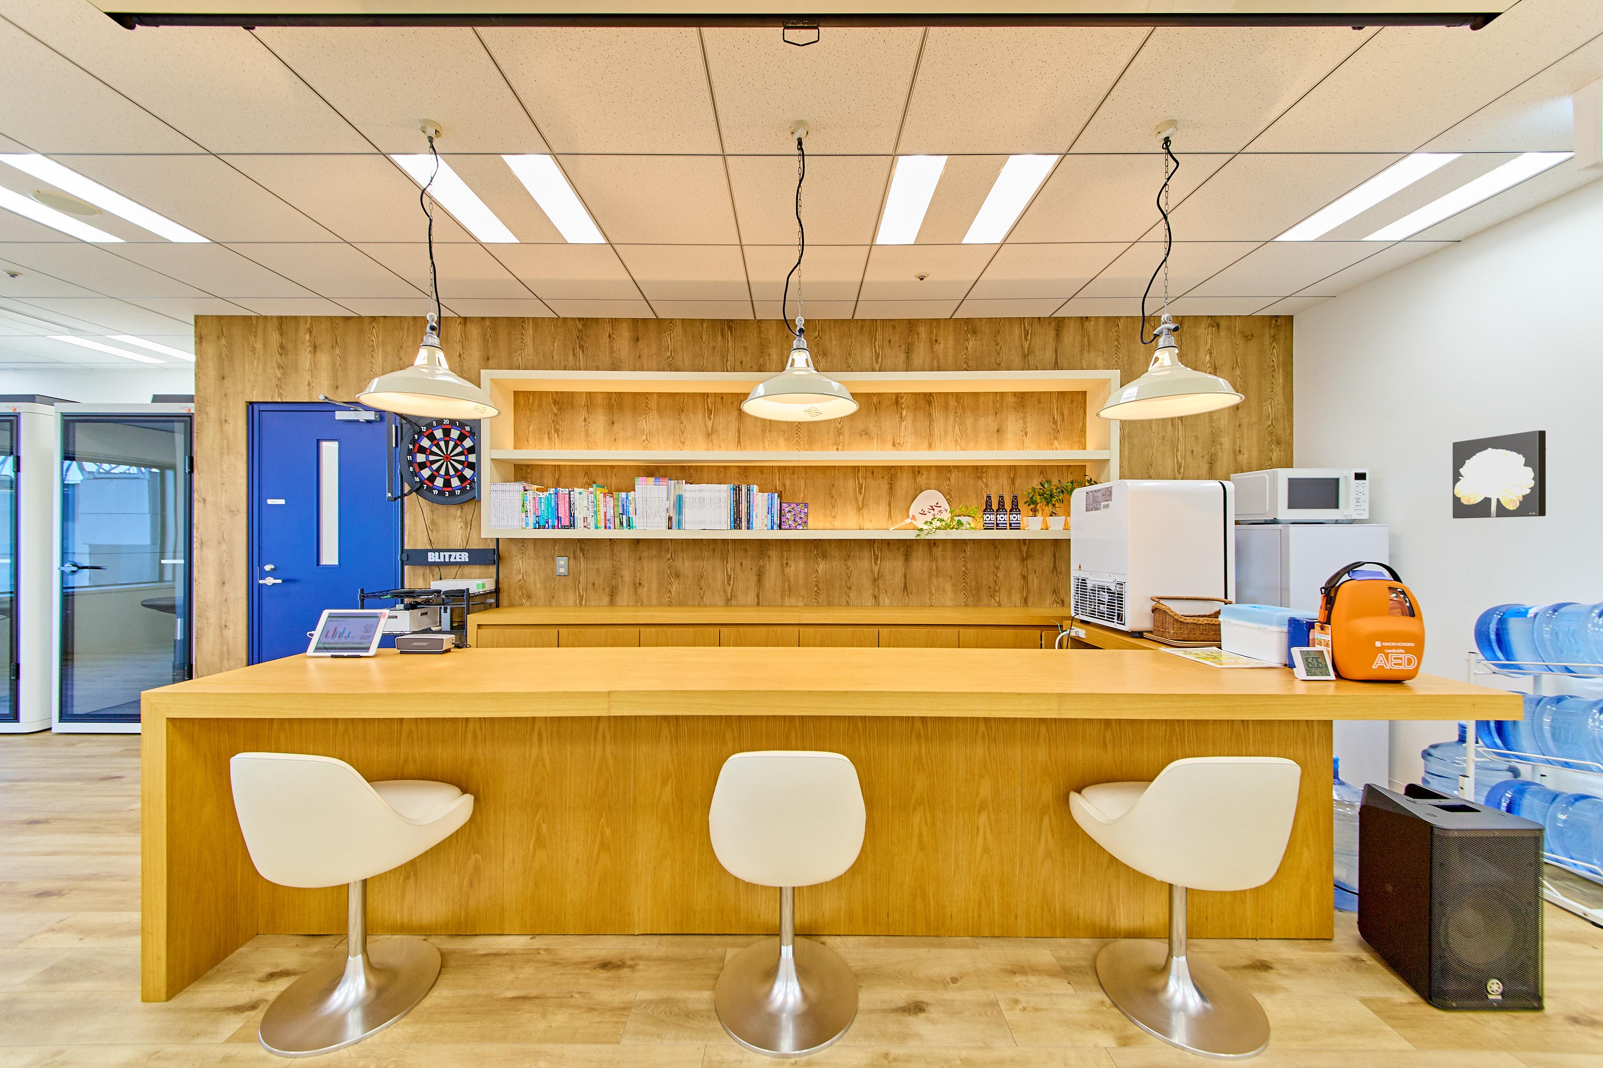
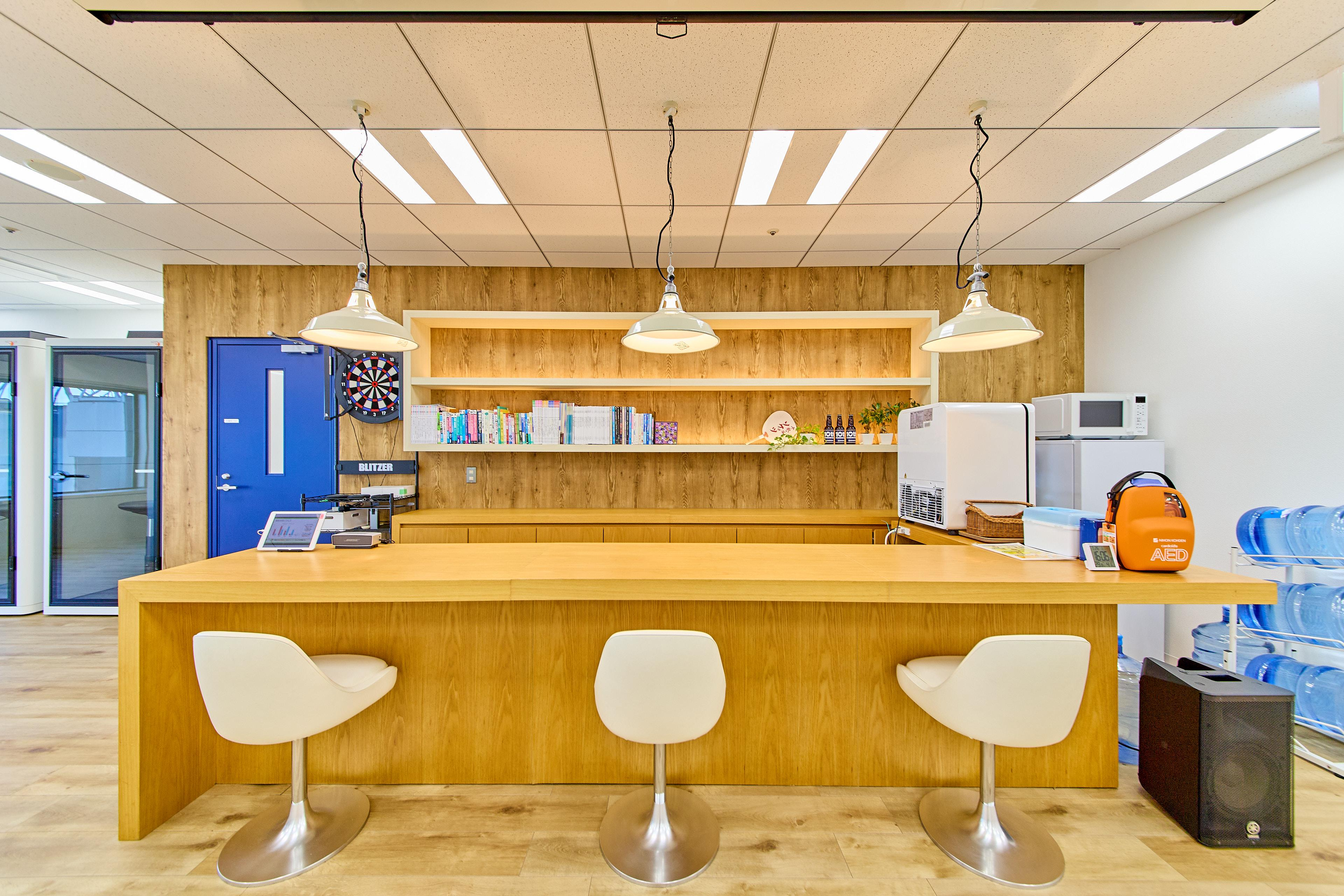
- wall art (1497, 477)
